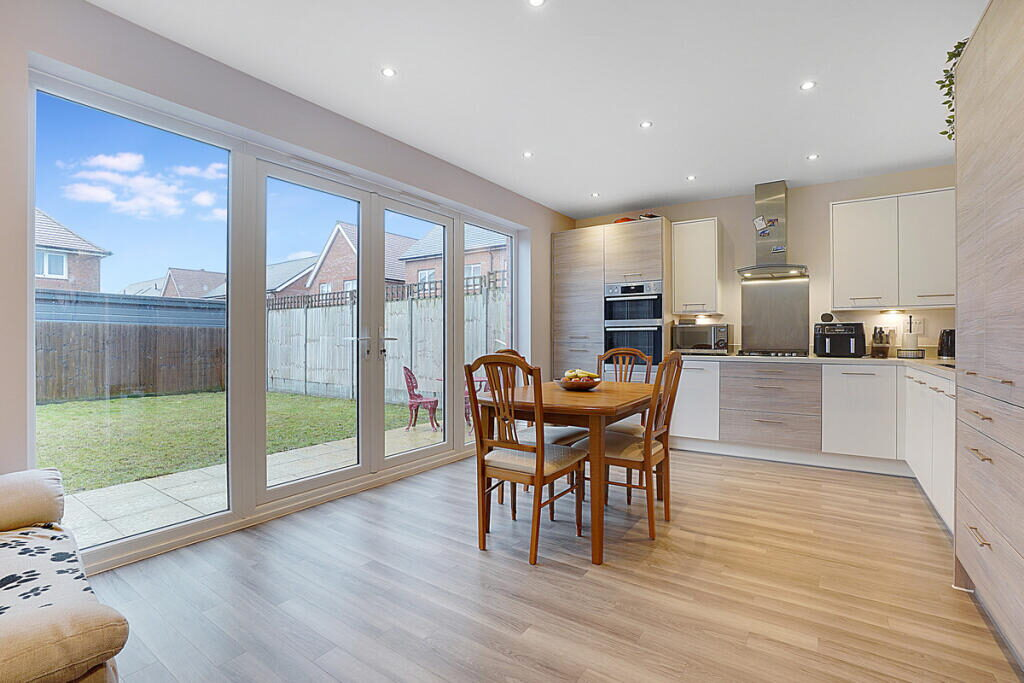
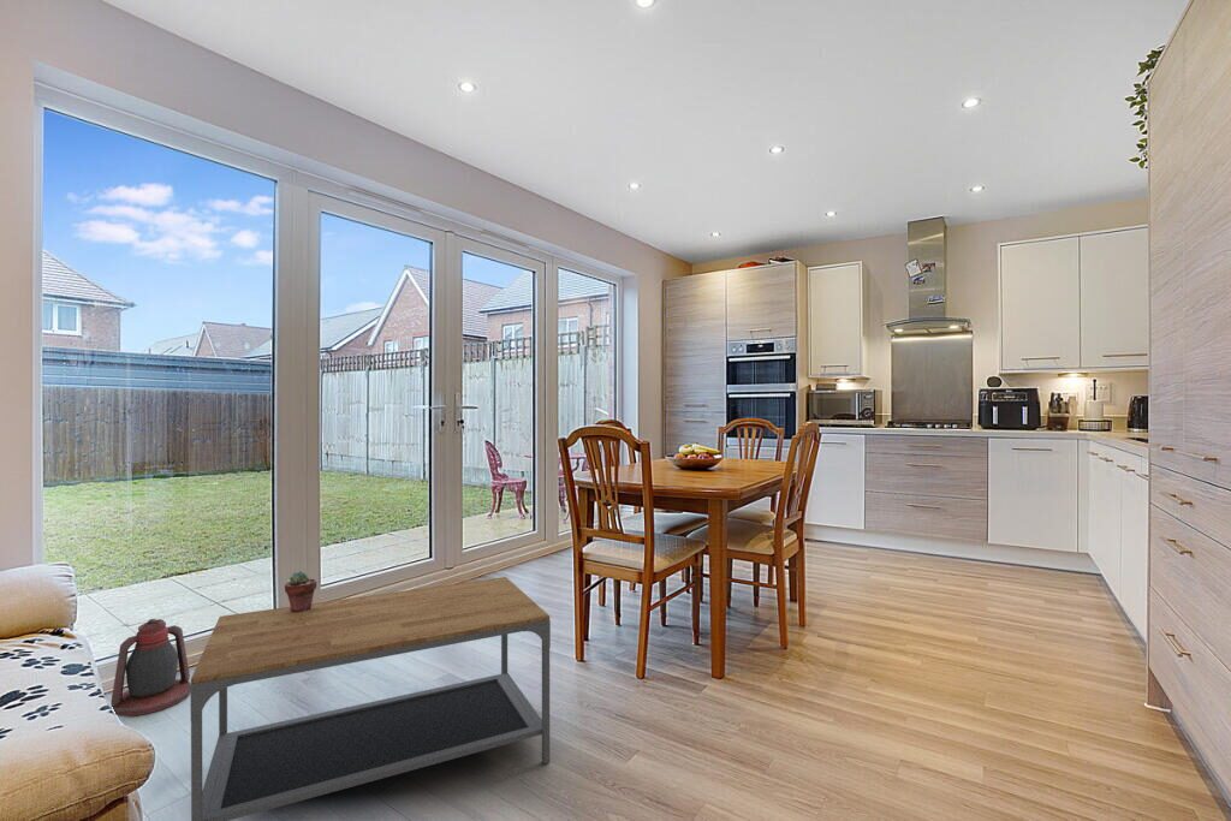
+ lantern (151, 659)
+ potted succulent (301, 589)
+ coffee table (386, 698)
